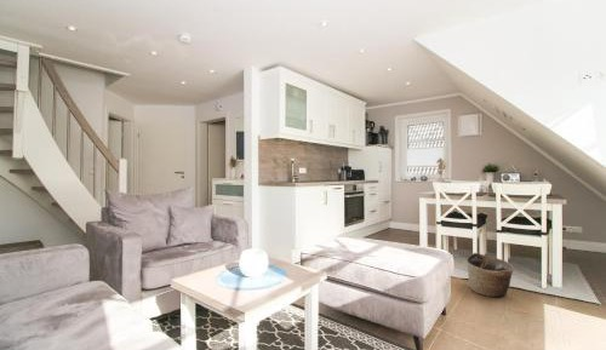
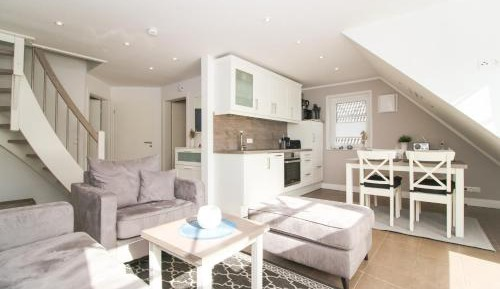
- basket (488, 275)
